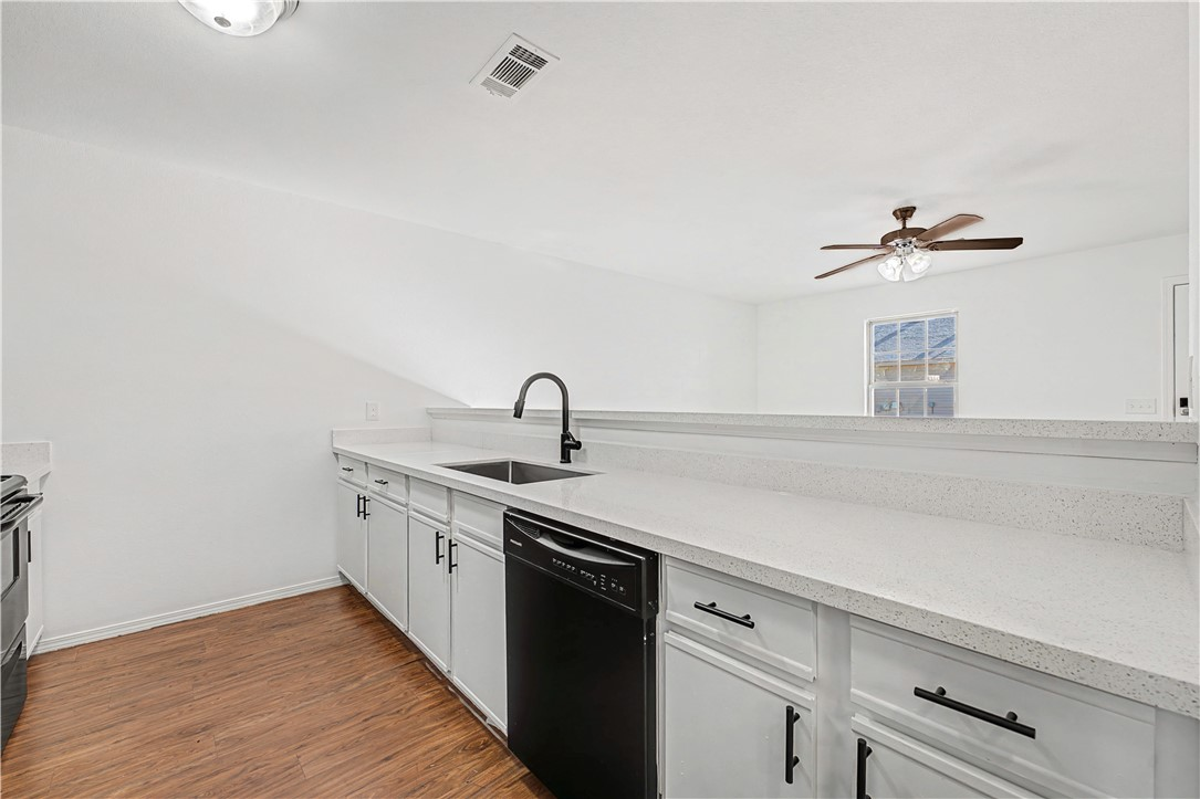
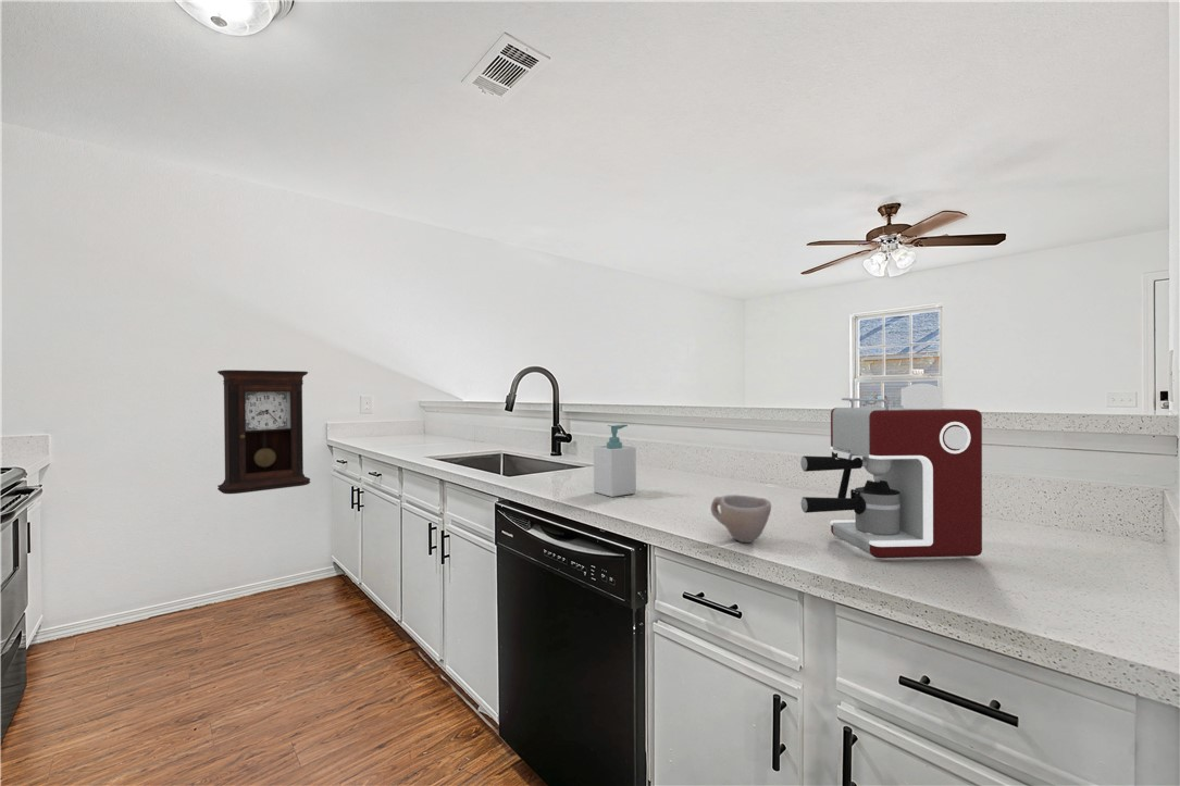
+ coffee maker (878, 465)
+ soap bottle (614, 459)
+ cup (737, 517)
+ pendulum clock (265, 428)
